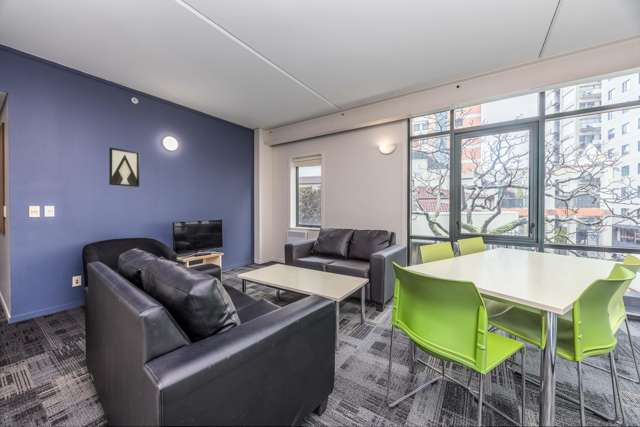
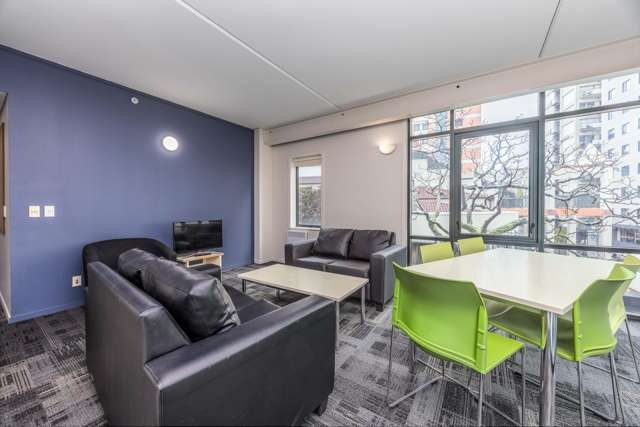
- wall art (124, 168)
